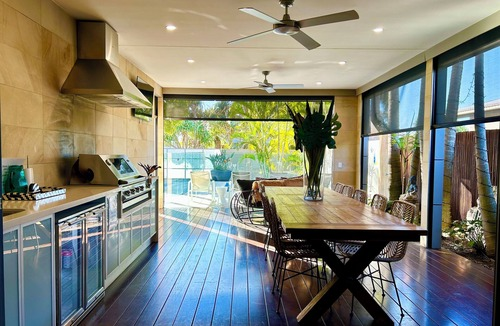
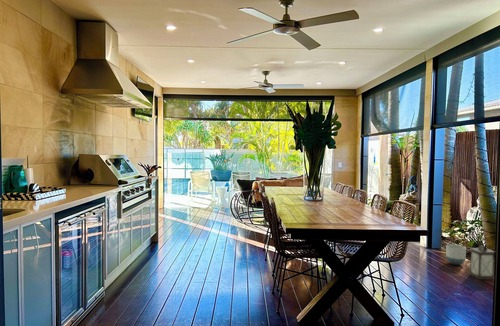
+ lantern (482, 256)
+ planter (455, 255)
